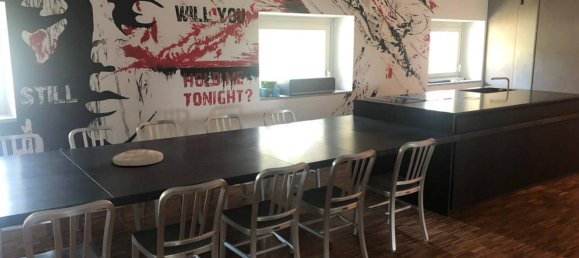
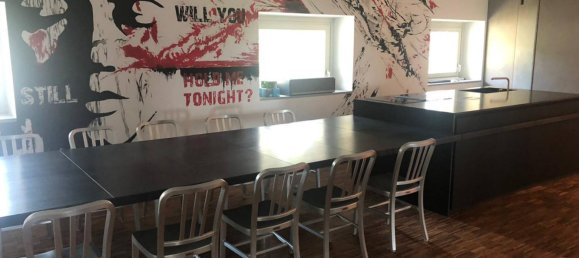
- plate (138, 155)
